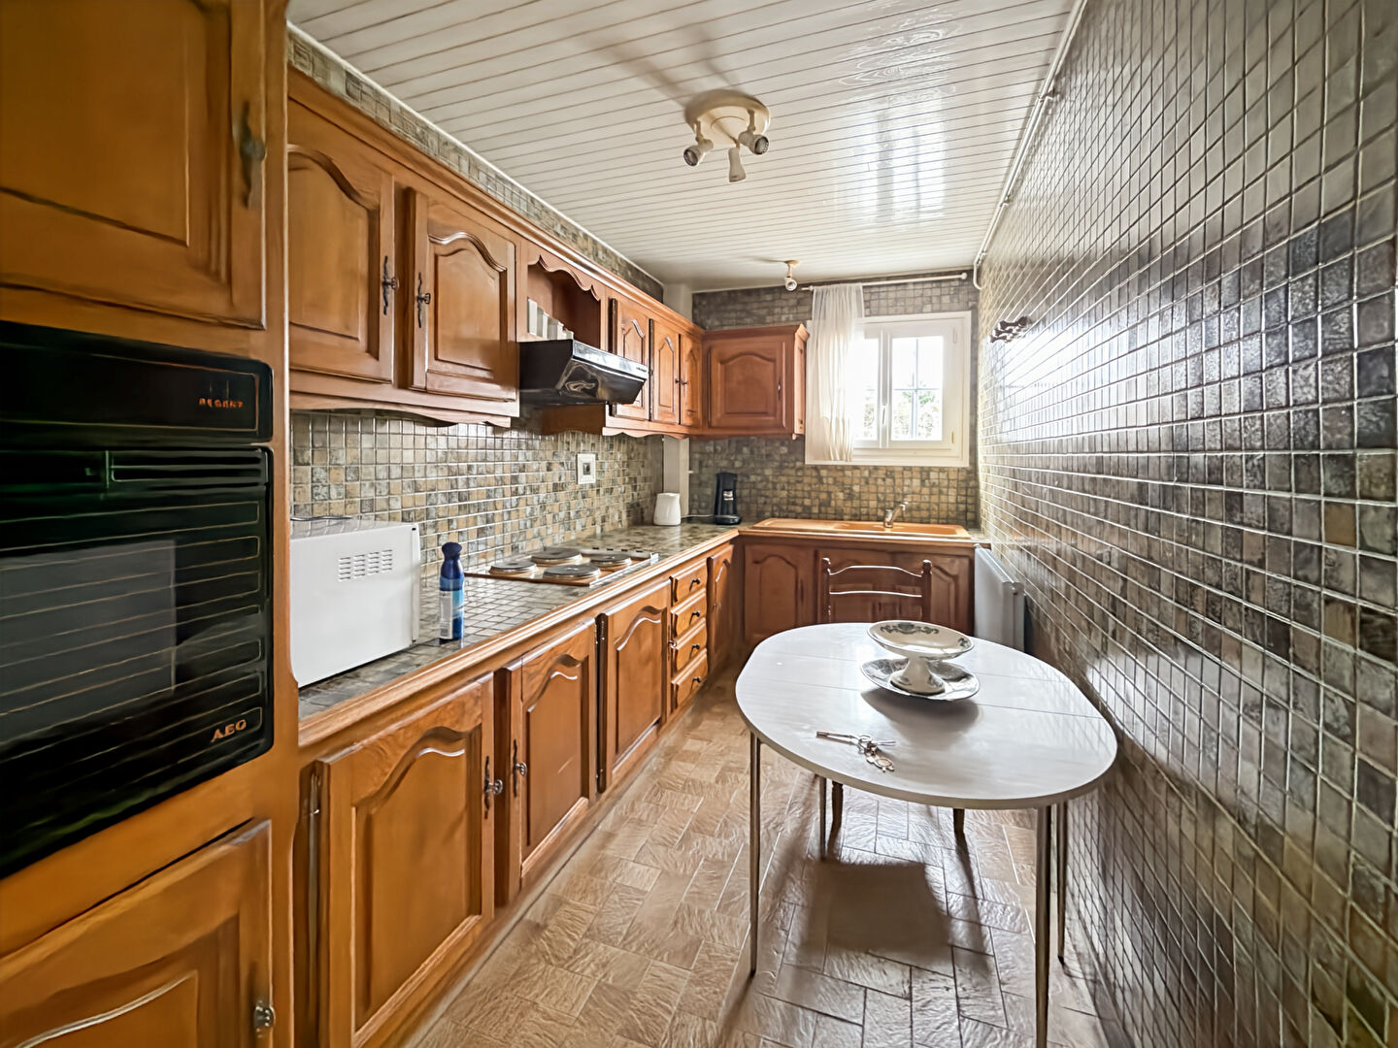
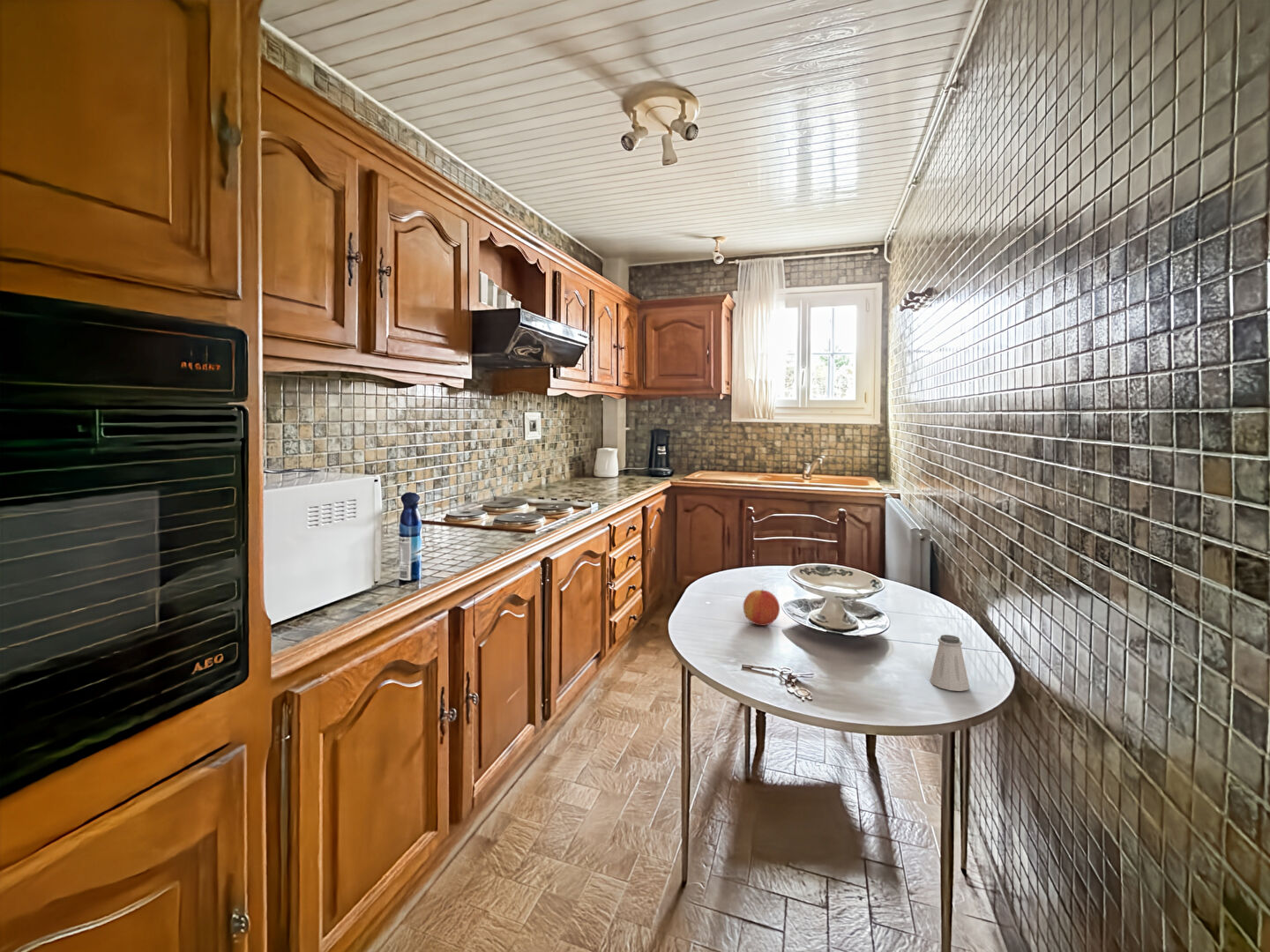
+ apple (761, 606)
+ saltshaker (949, 660)
